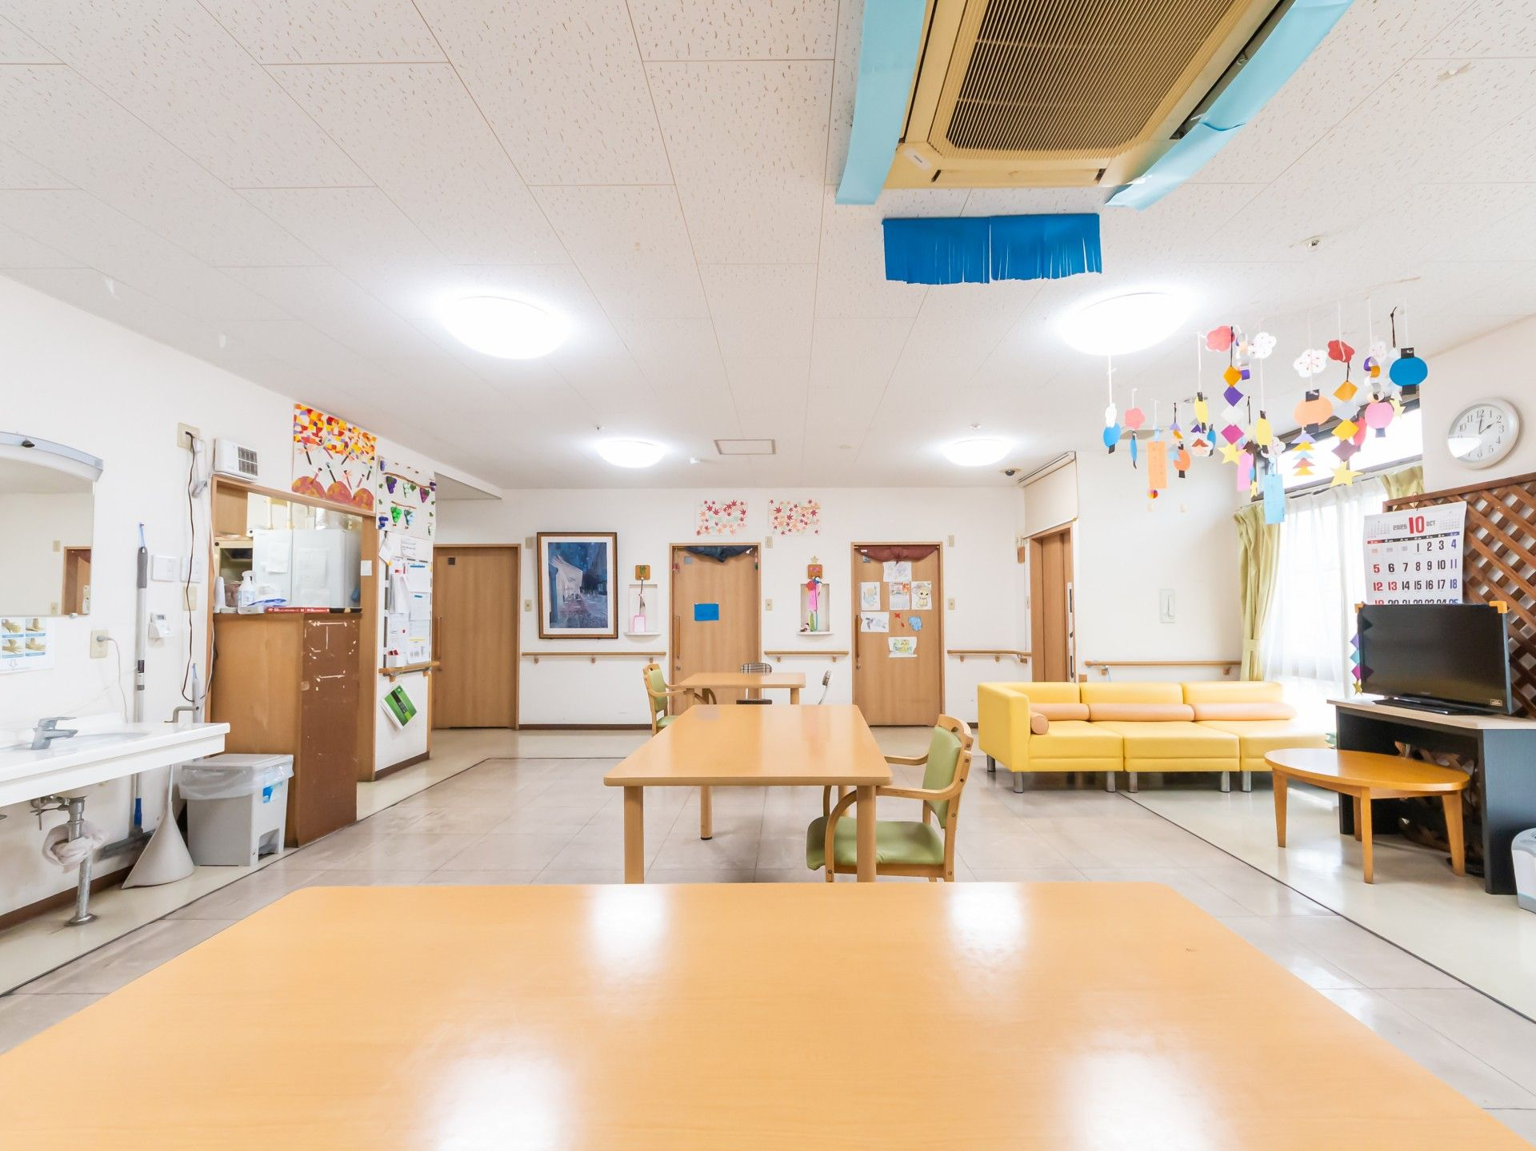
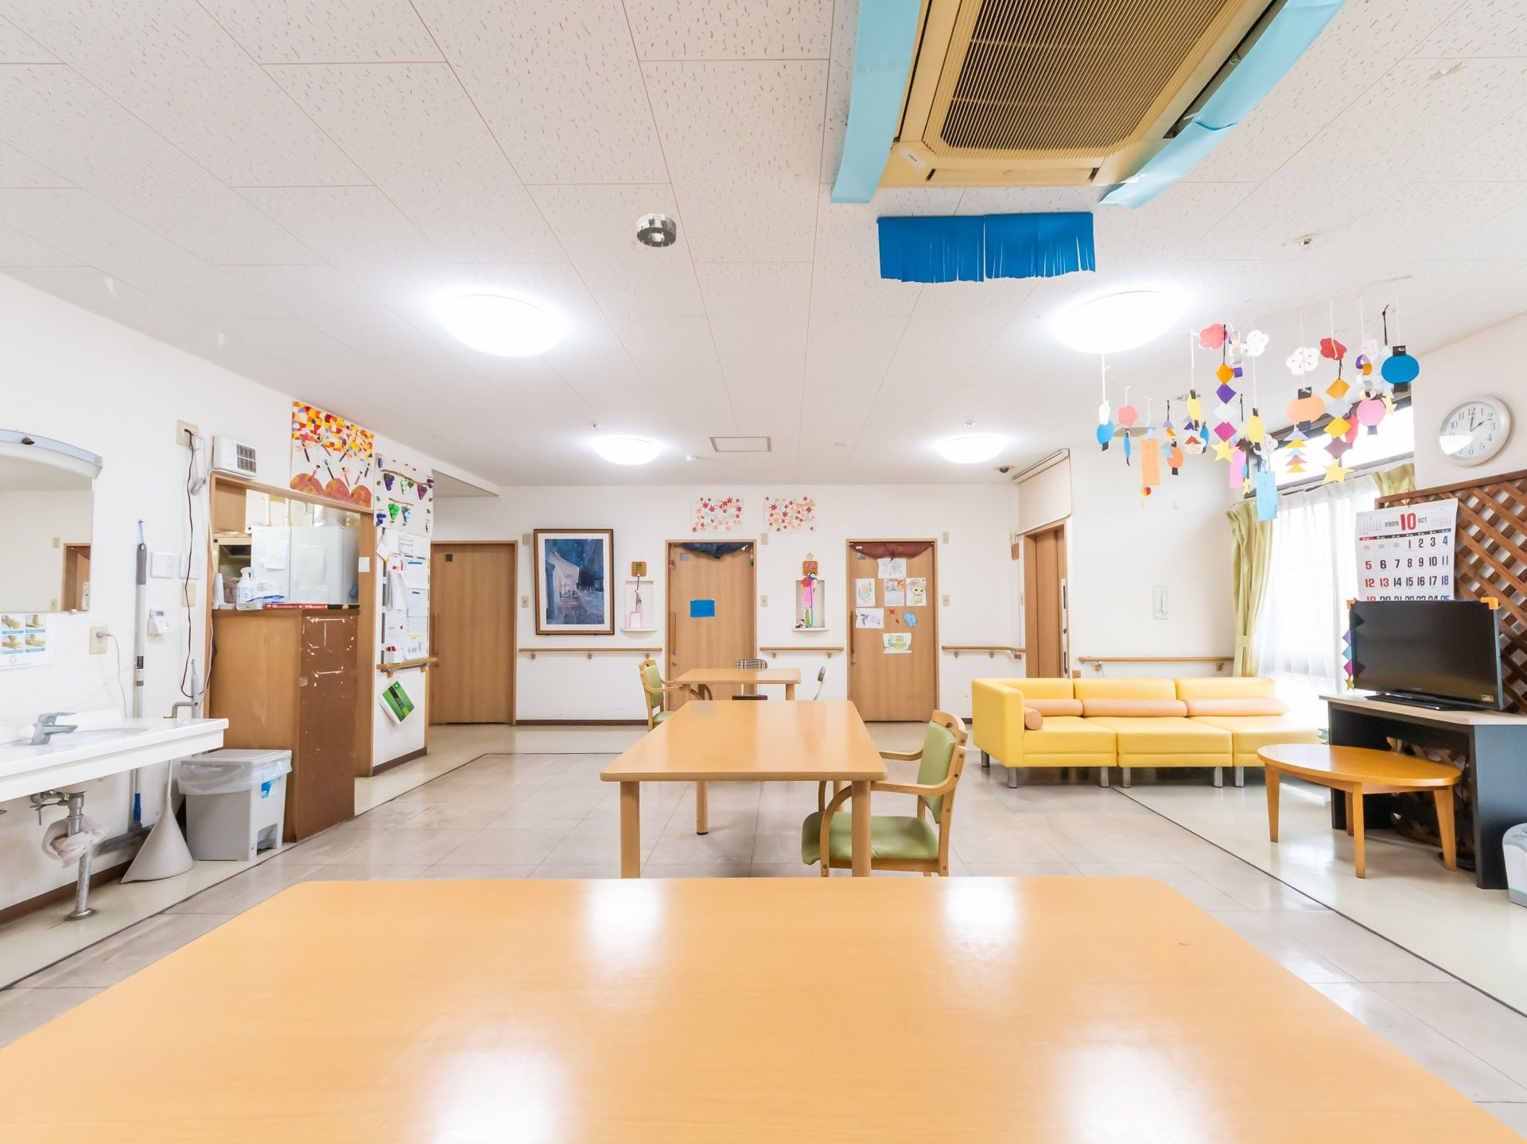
+ smoke detector (656, 230)
